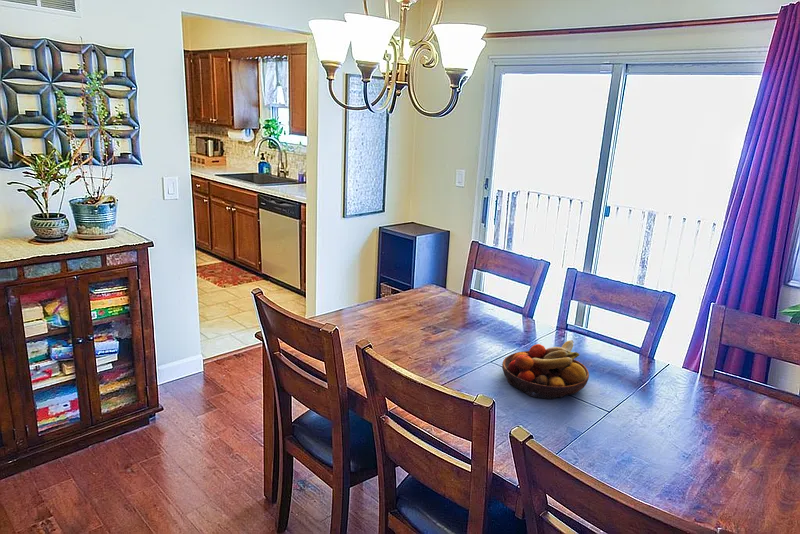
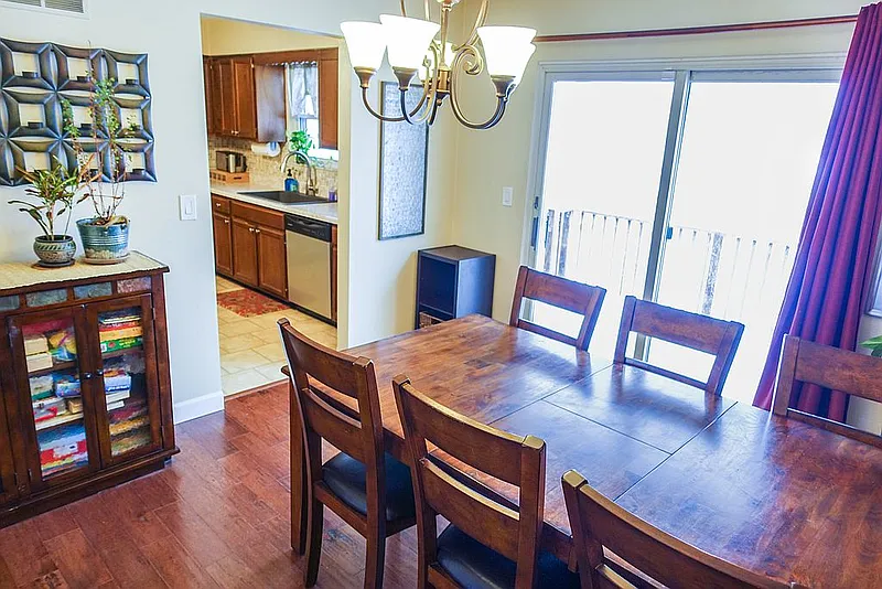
- fruit bowl (545, 363)
